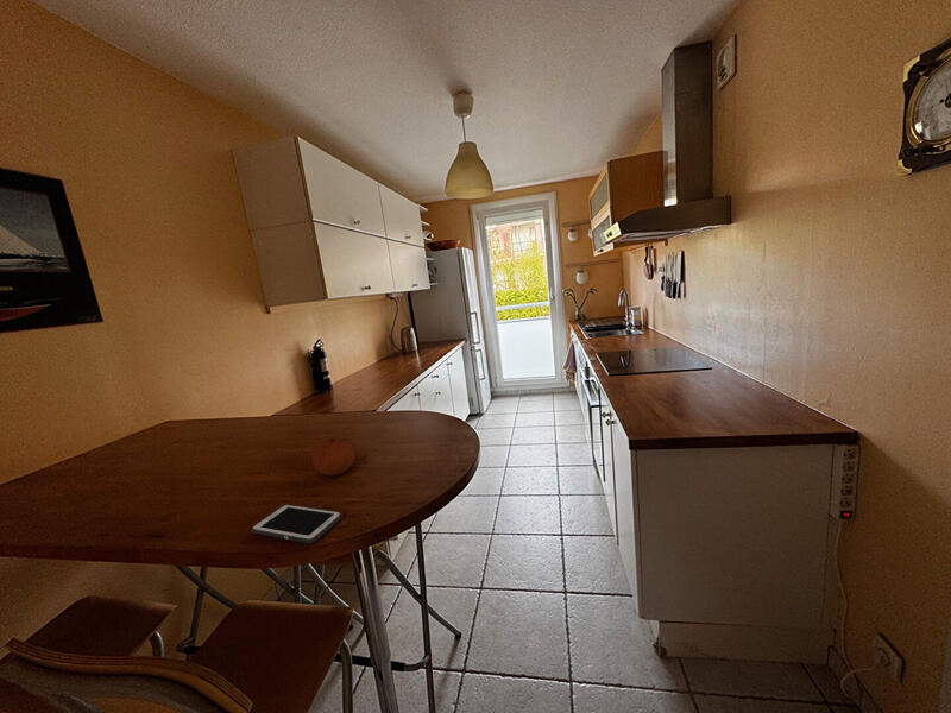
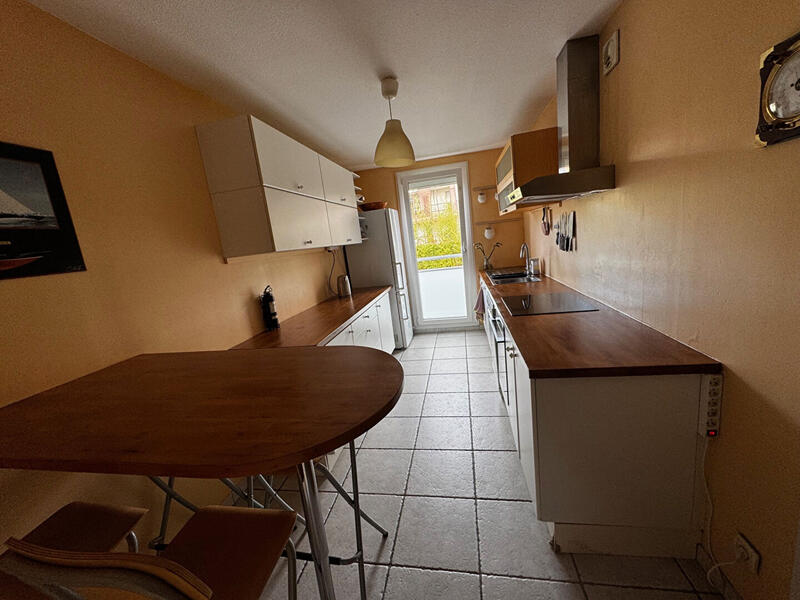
- fruit (333, 455)
- cell phone (297, 522)
